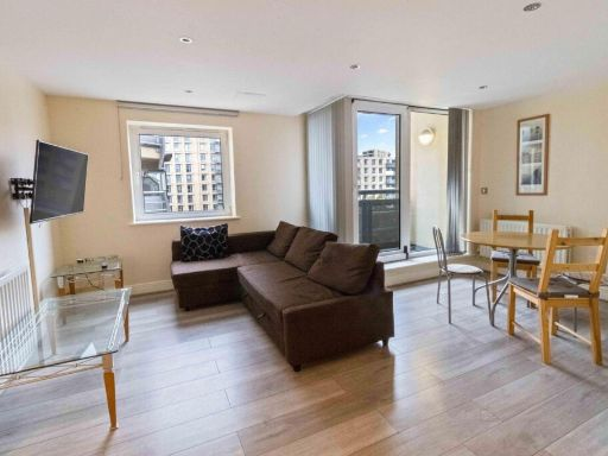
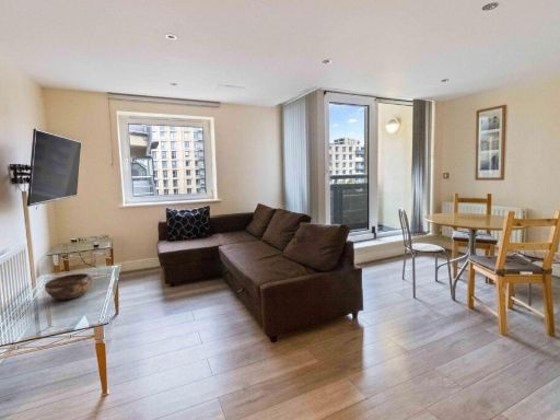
+ decorative bowl (69, 287)
